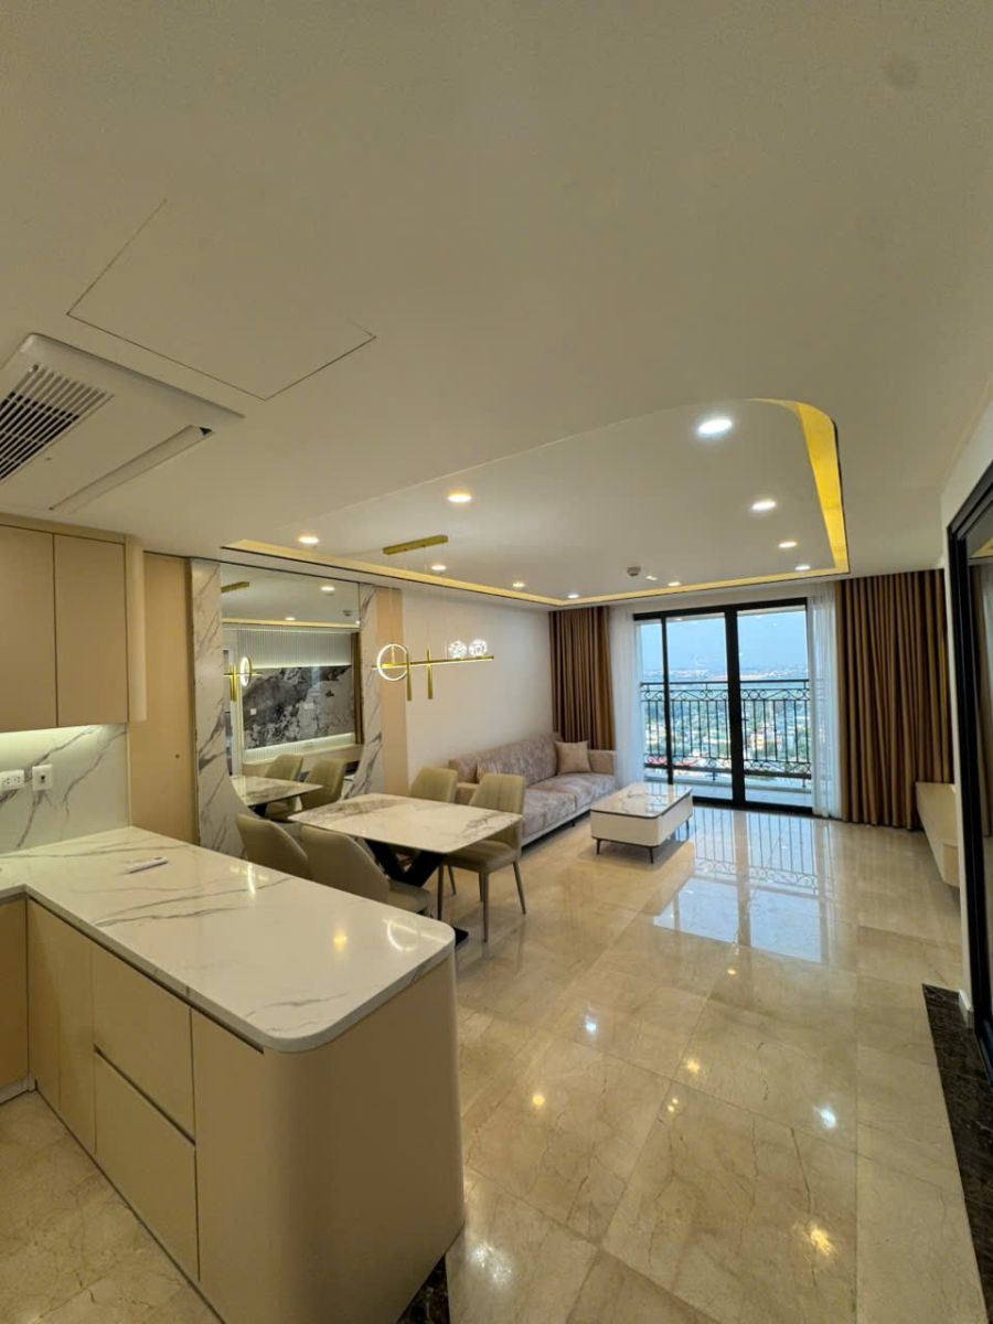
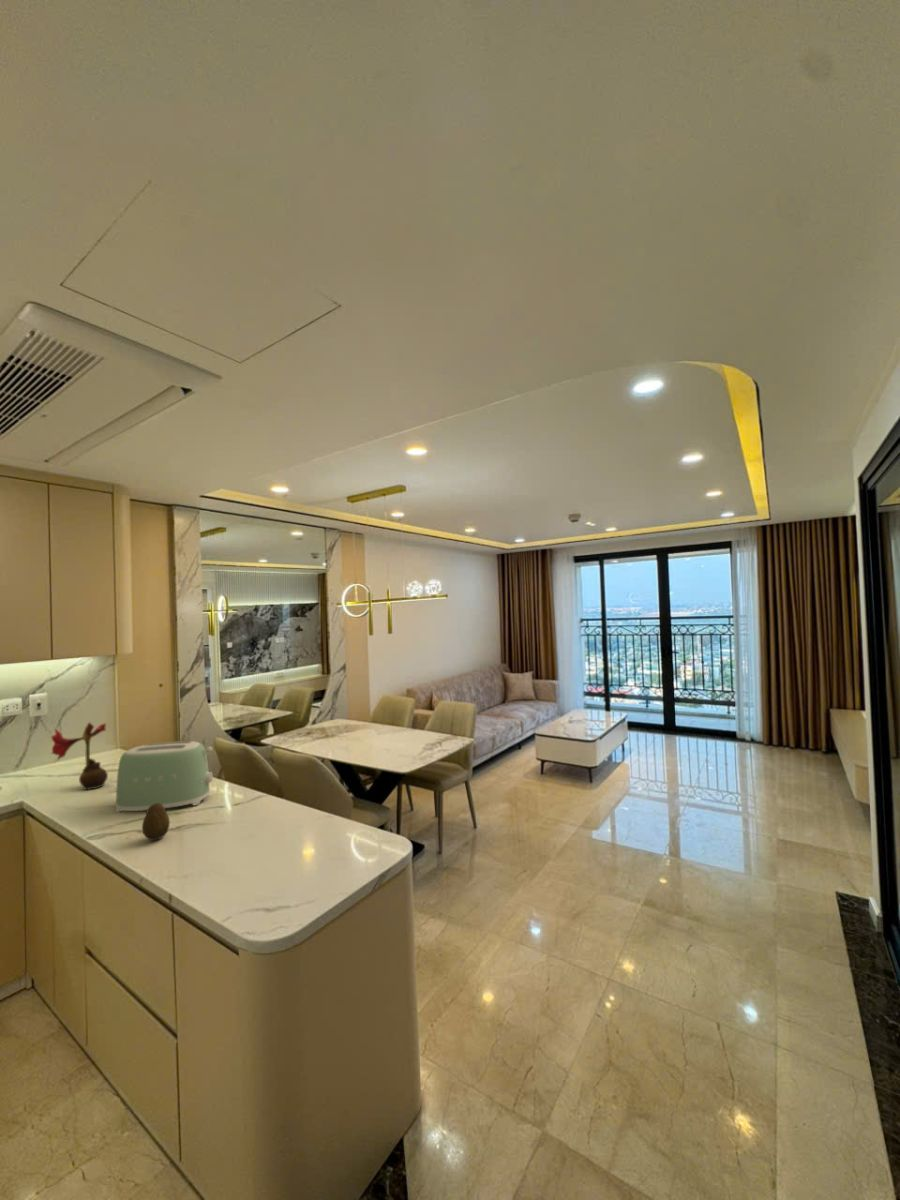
+ fruit (156, 821)
+ flower (86, 754)
+ toaster (163, 773)
